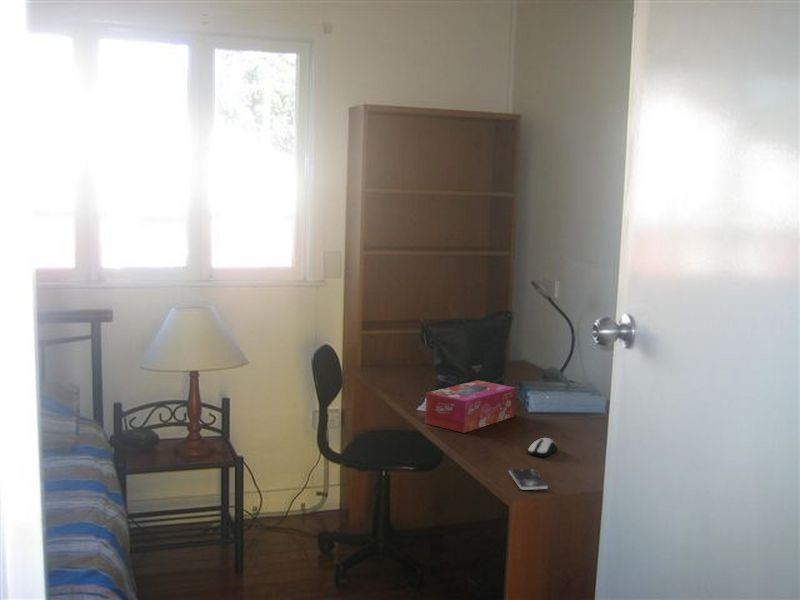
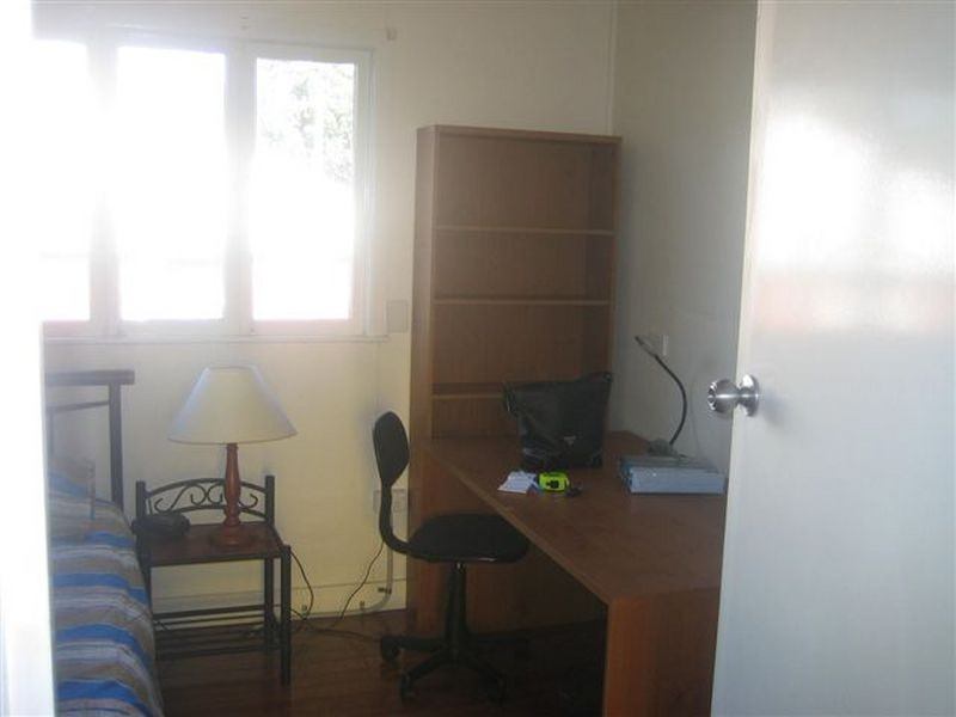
- tissue box (471, 405)
- computer mouse (543, 445)
- smartphone (527, 478)
